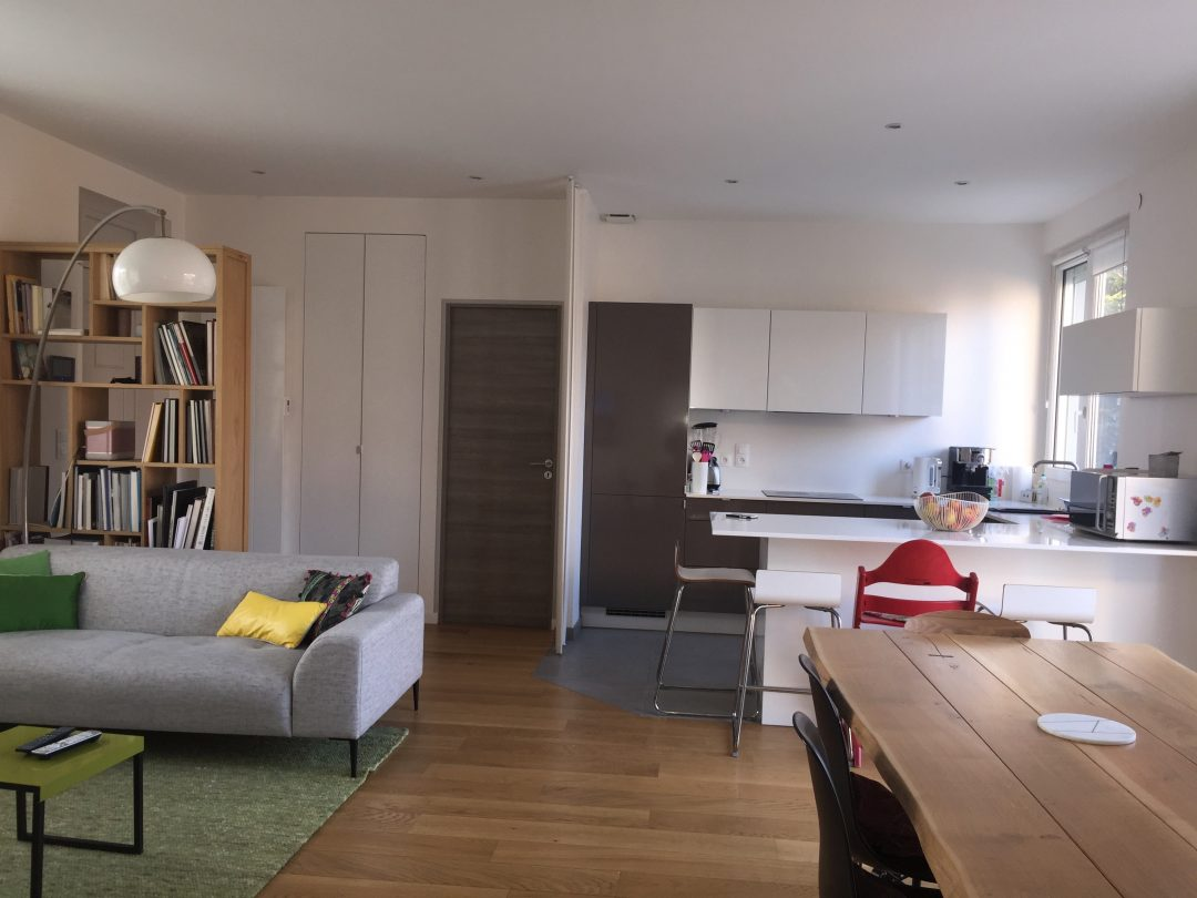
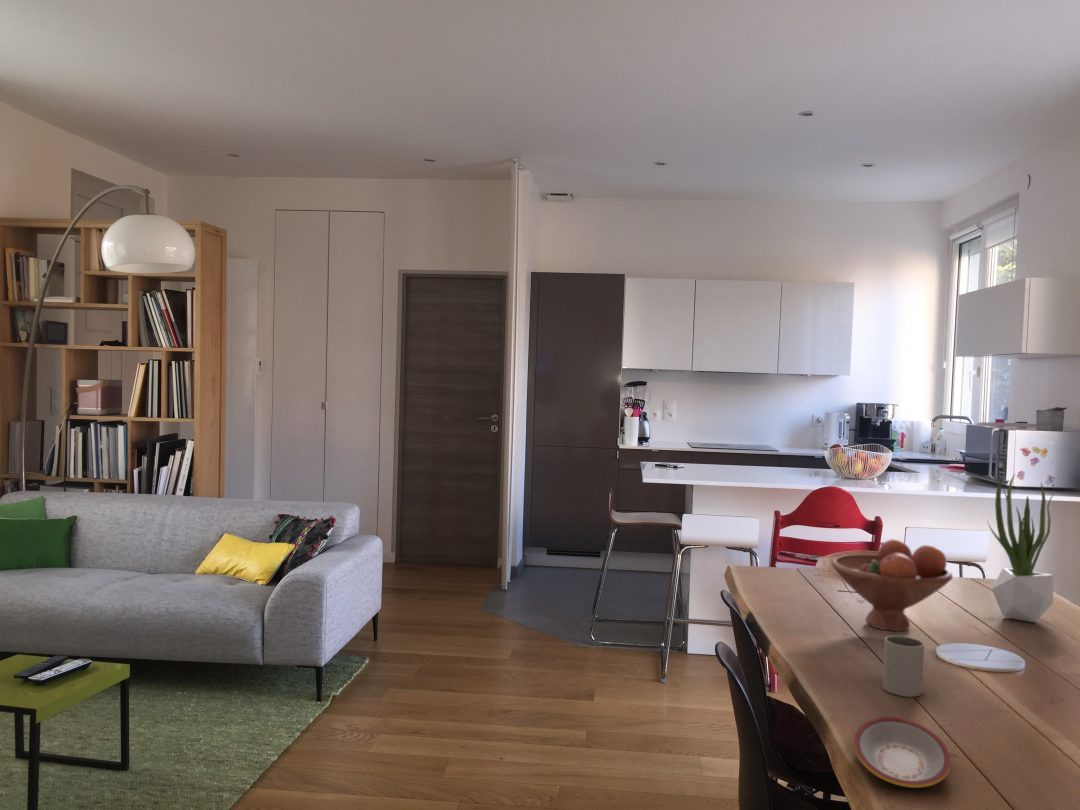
+ potted plant (1019, 547)
+ mug (900, 662)
+ fruit bowl (889, 584)
+ plate (900, 755)
